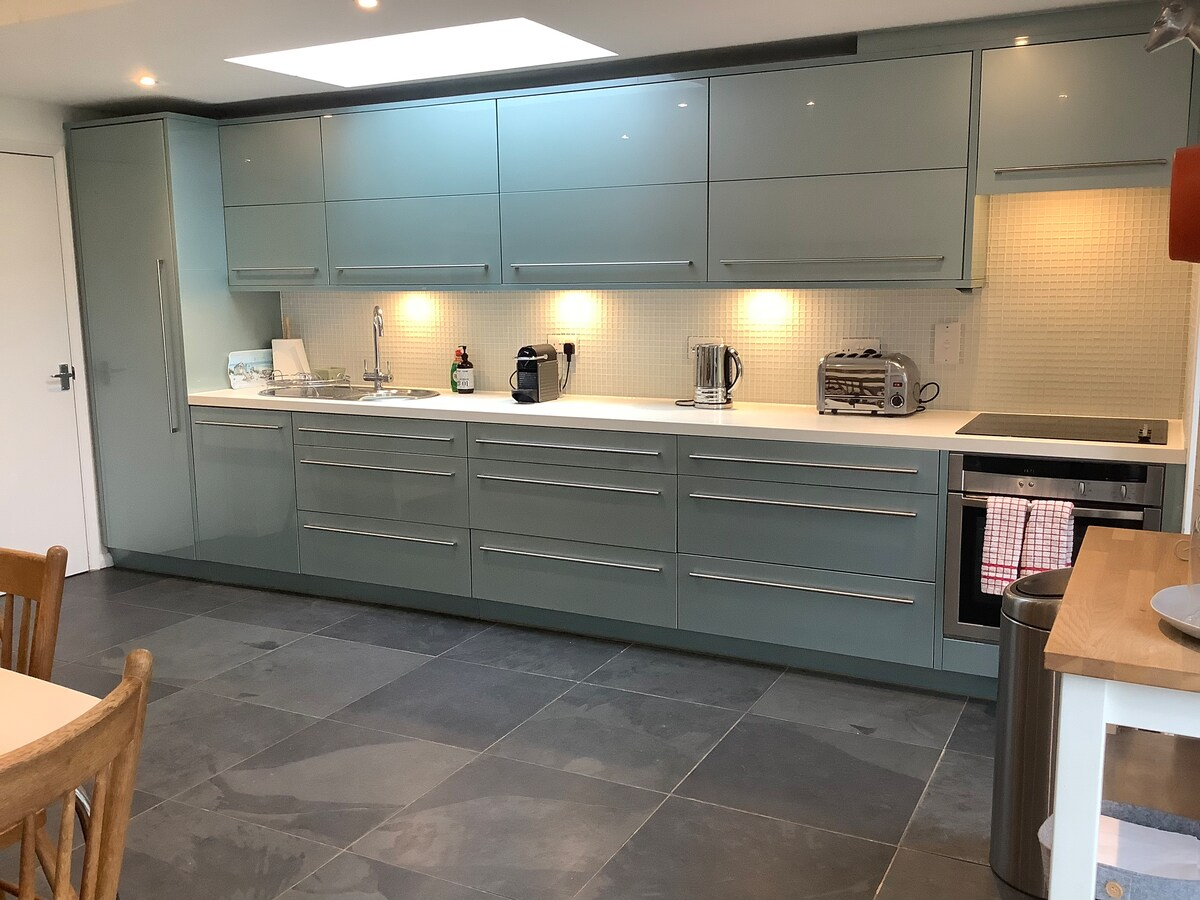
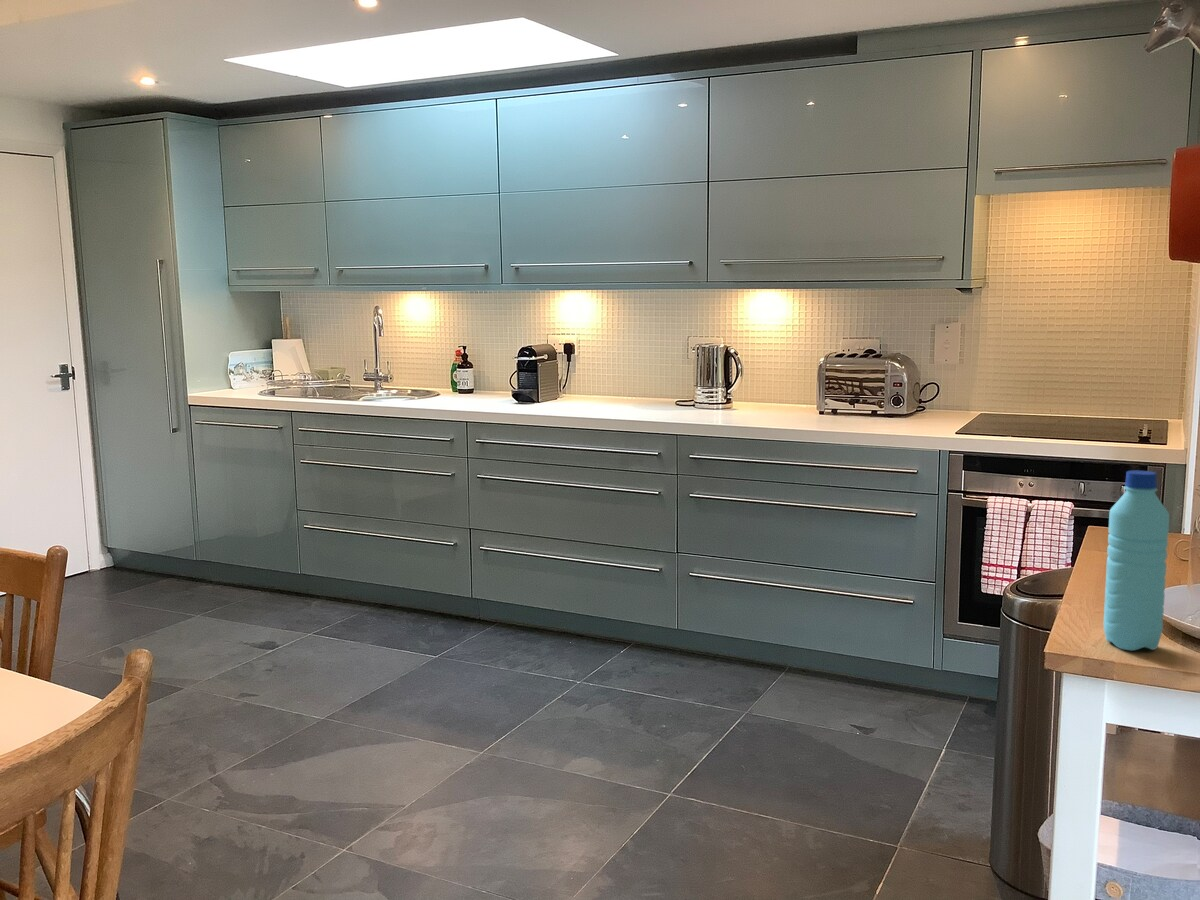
+ water bottle (1136, 559)
